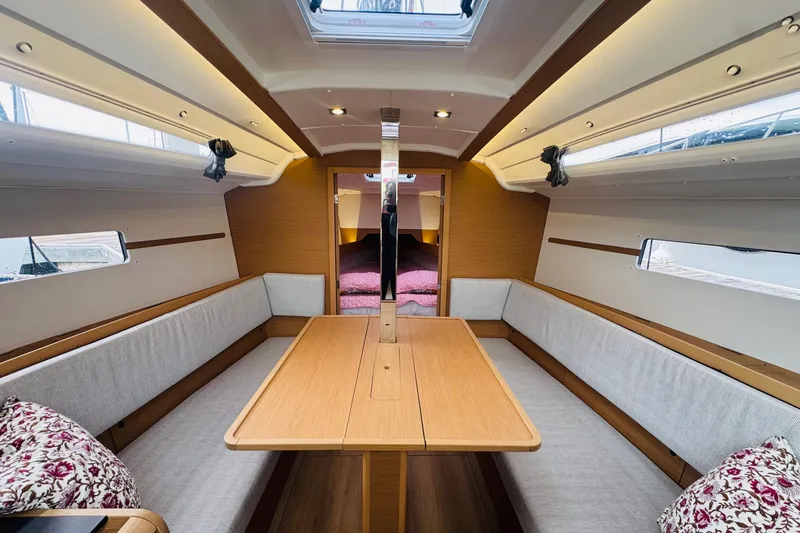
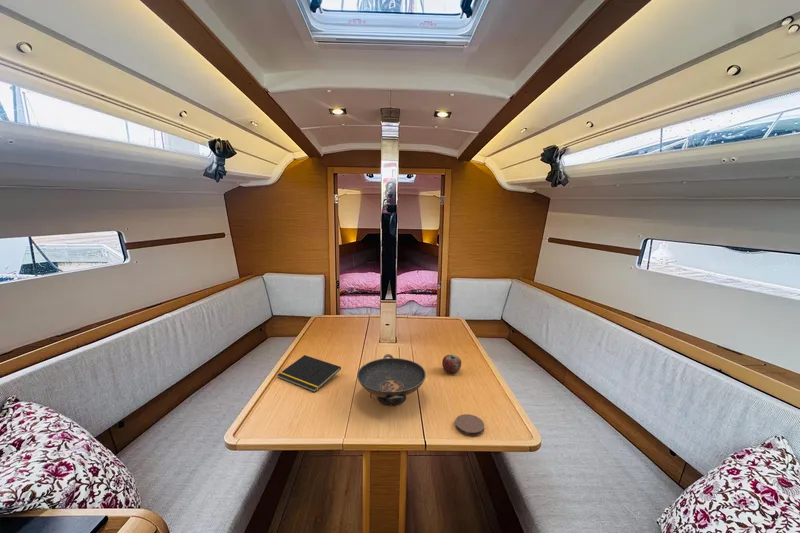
+ coaster (469, 424)
+ notepad (309, 372)
+ apple (451, 364)
+ decorative bowl (391, 385)
